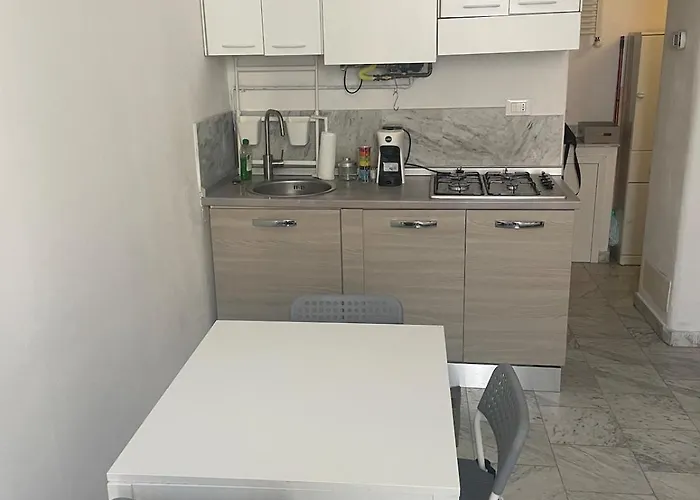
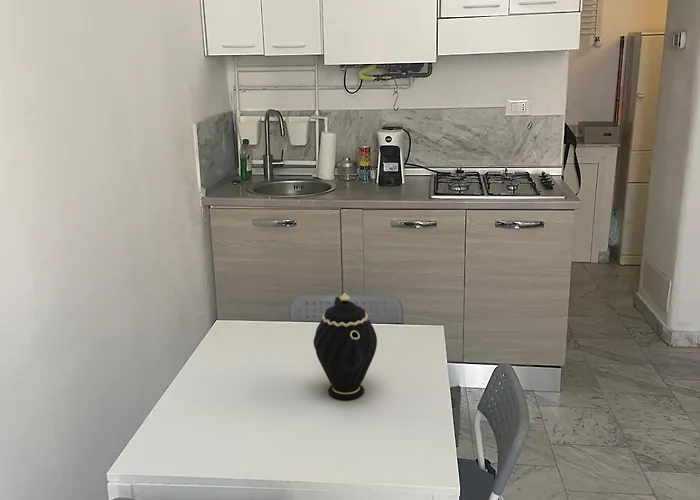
+ teapot (345, 344)
